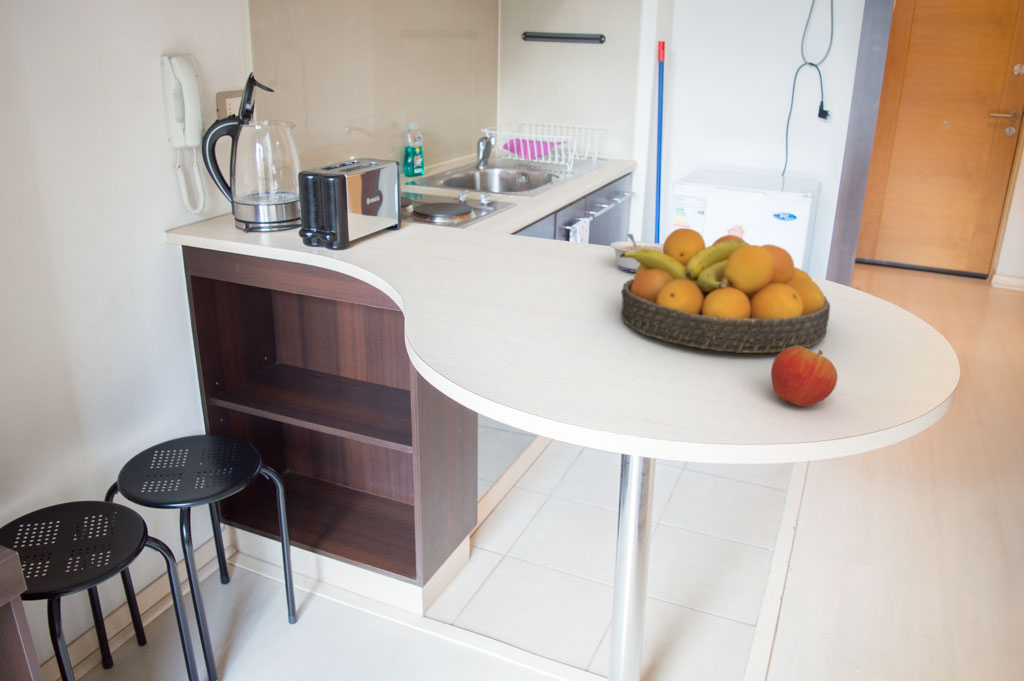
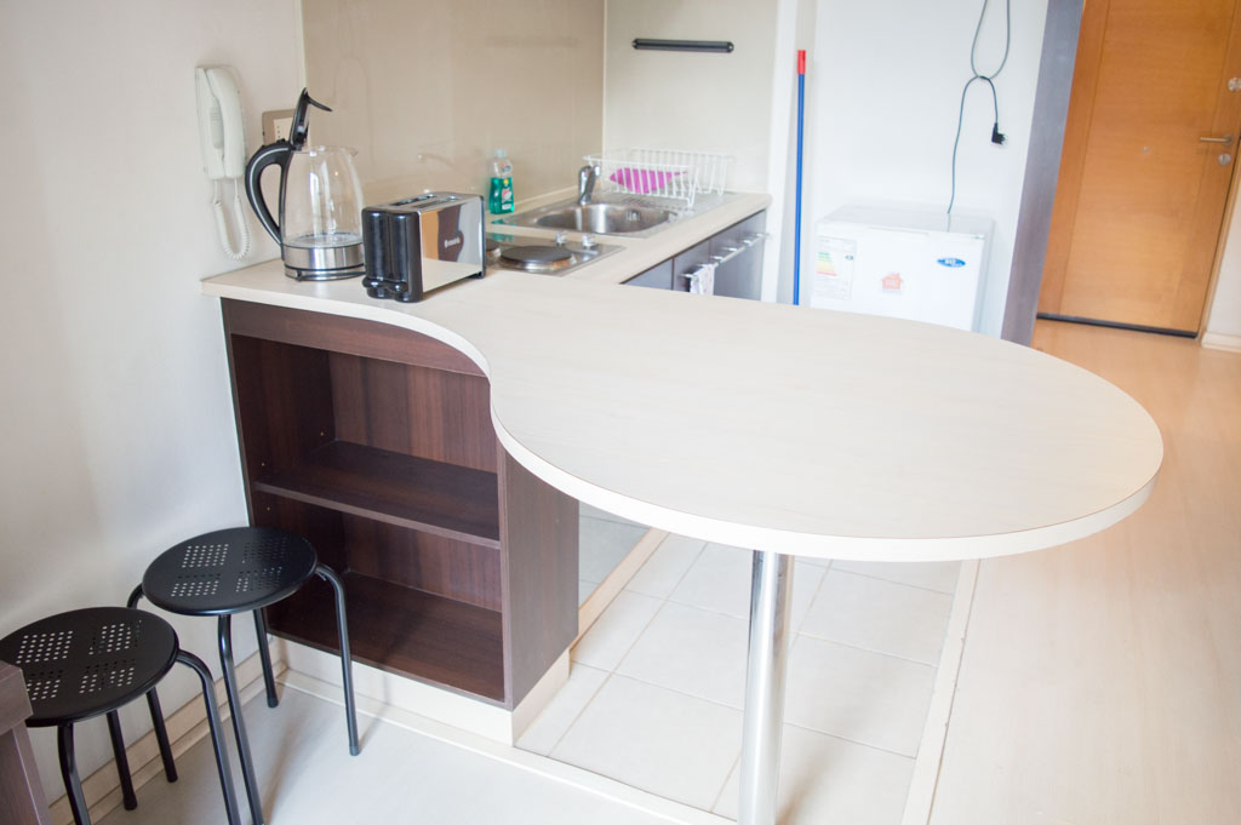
- fruit bowl (725, 279)
- apple (803, 375)
- legume (637, 250)
